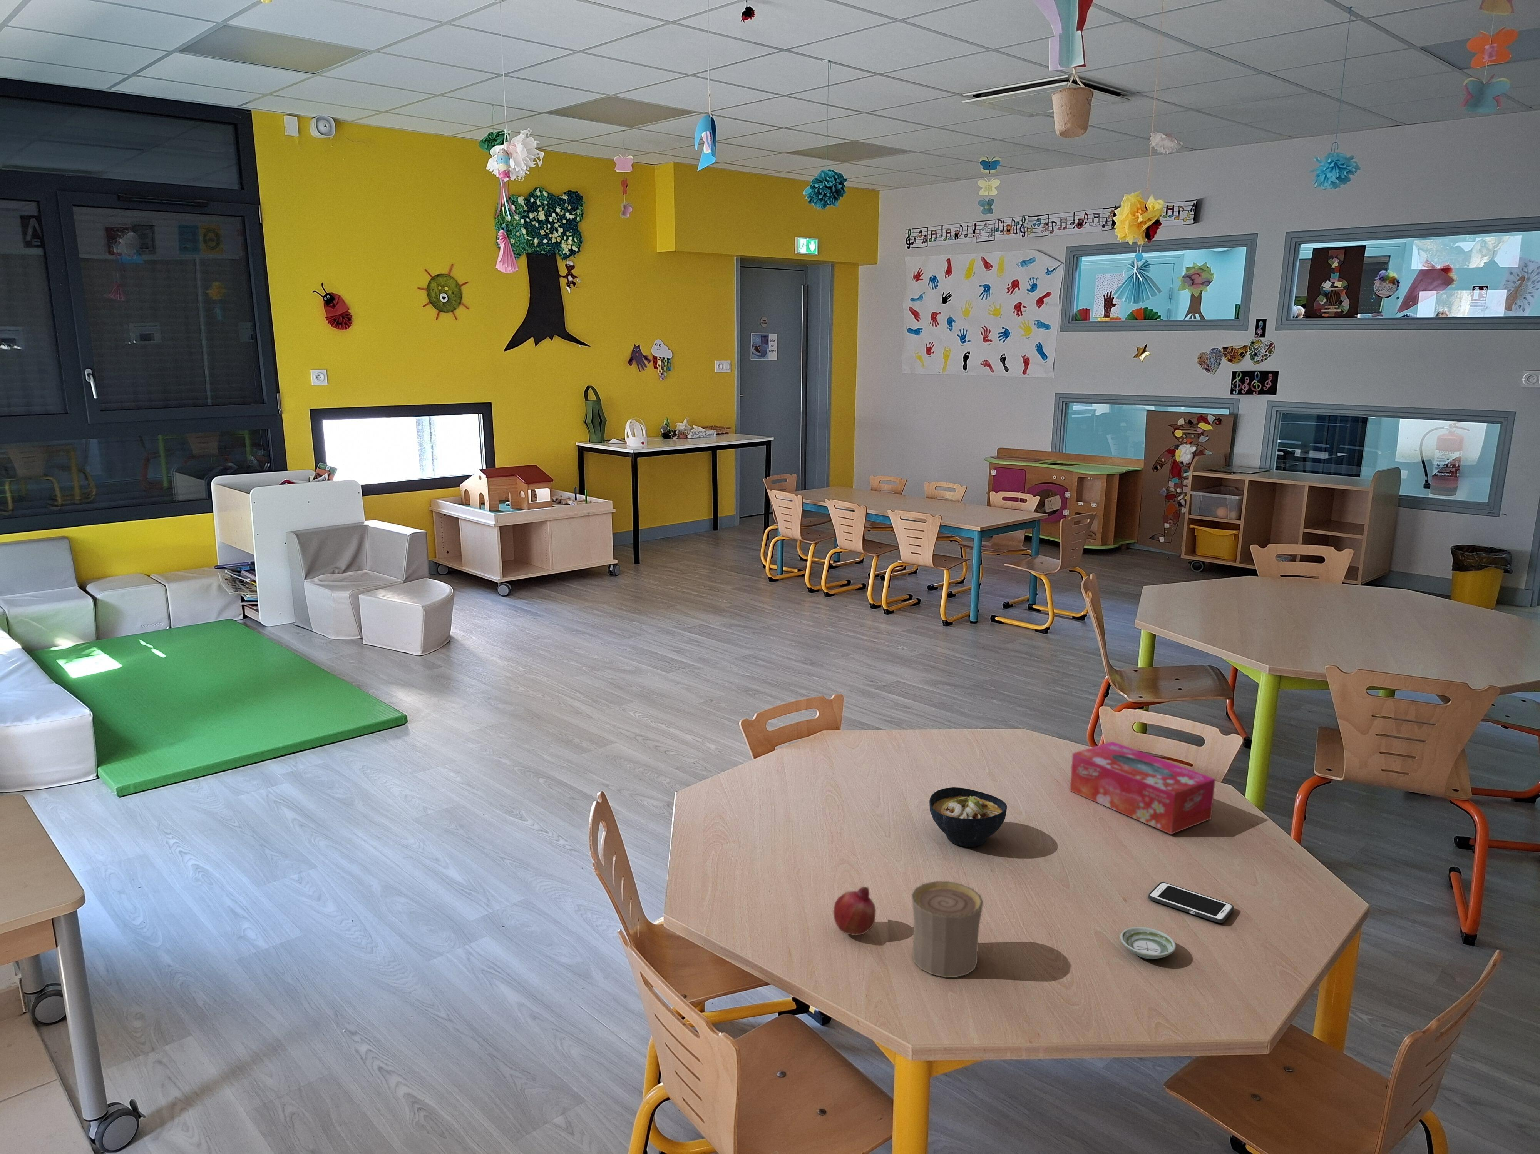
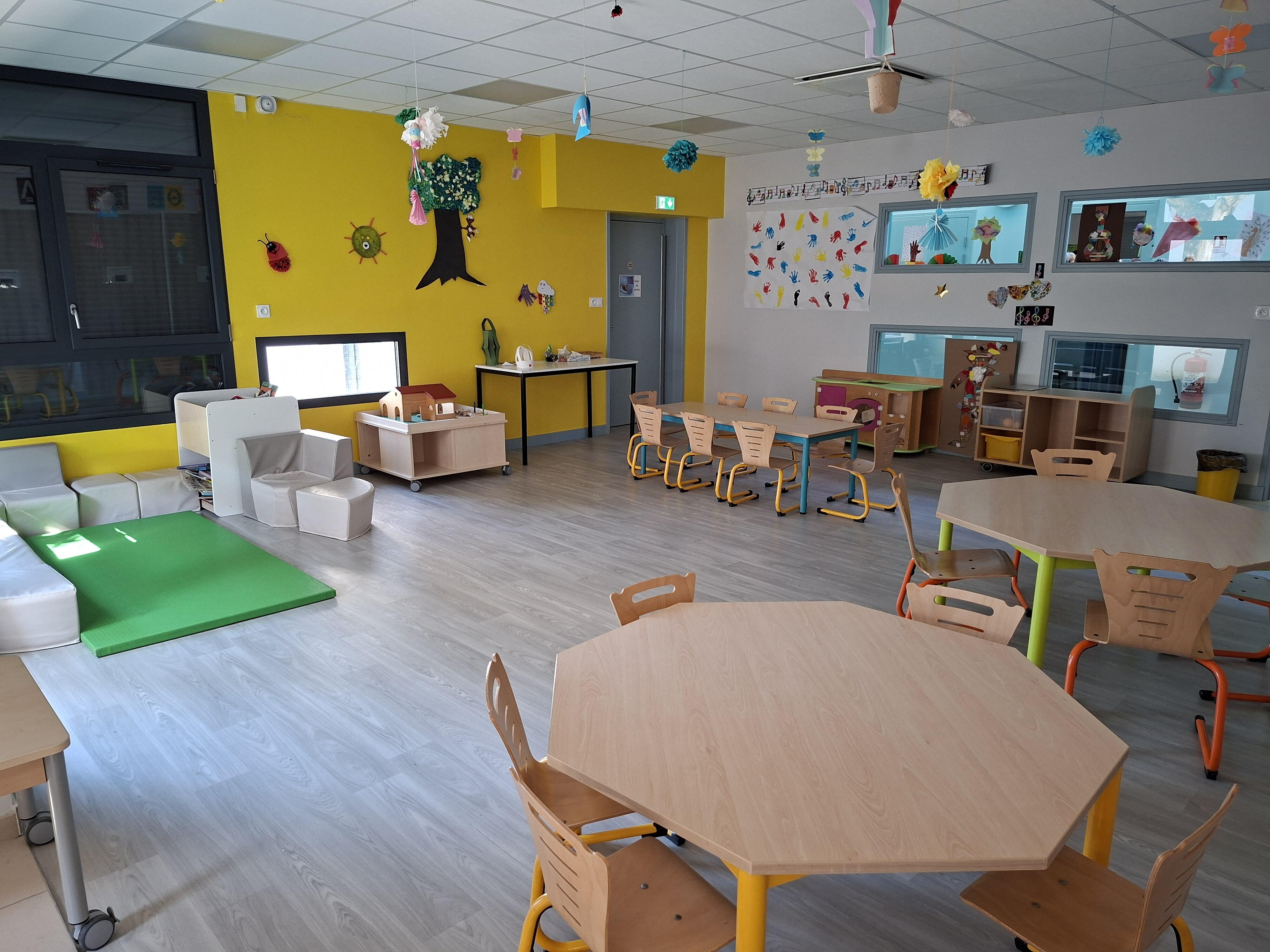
- tissue box (1140, 785)
- cell phone (1191, 902)
- cup (946, 929)
- bowl (968, 818)
- fruit (855, 909)
- saucer (1147, 946)
